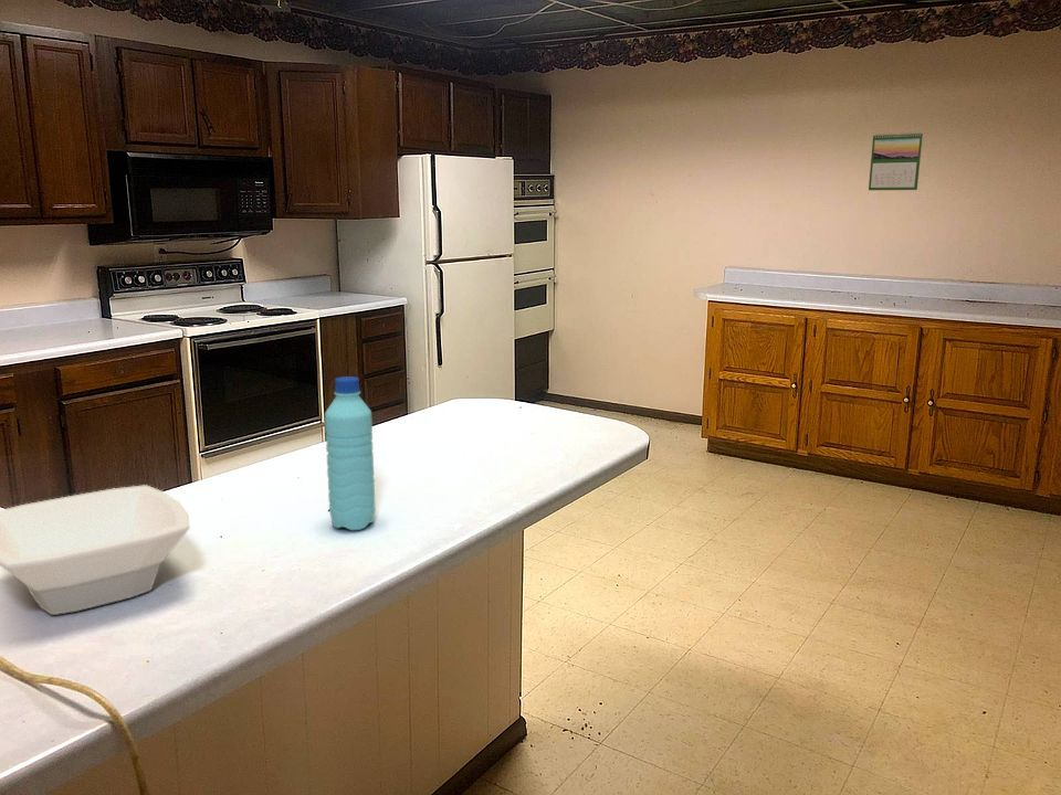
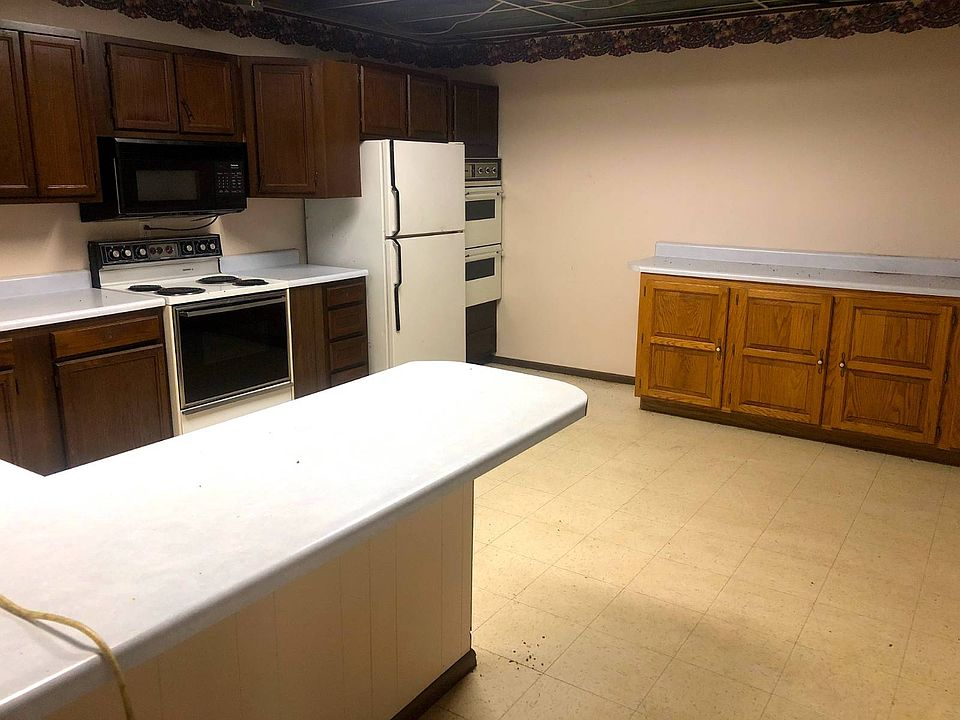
- water bottle (349, 453)
- calendar (894, 161)
- bowl (88, 553)
